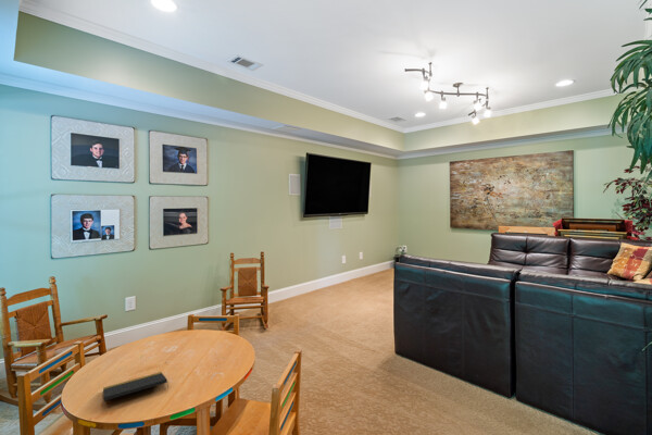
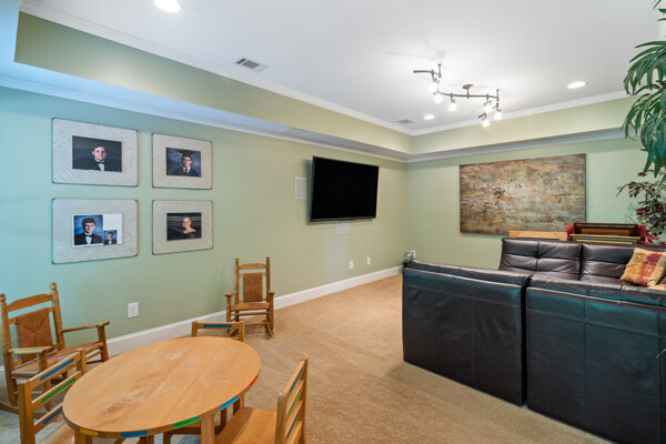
- notepad (135, 385)
